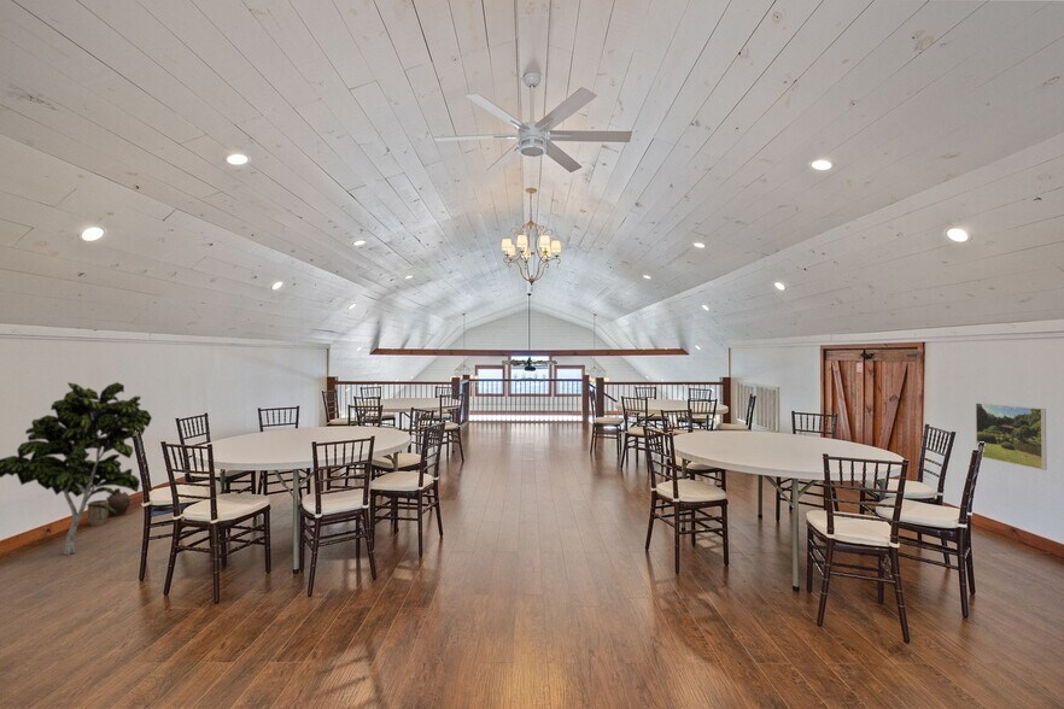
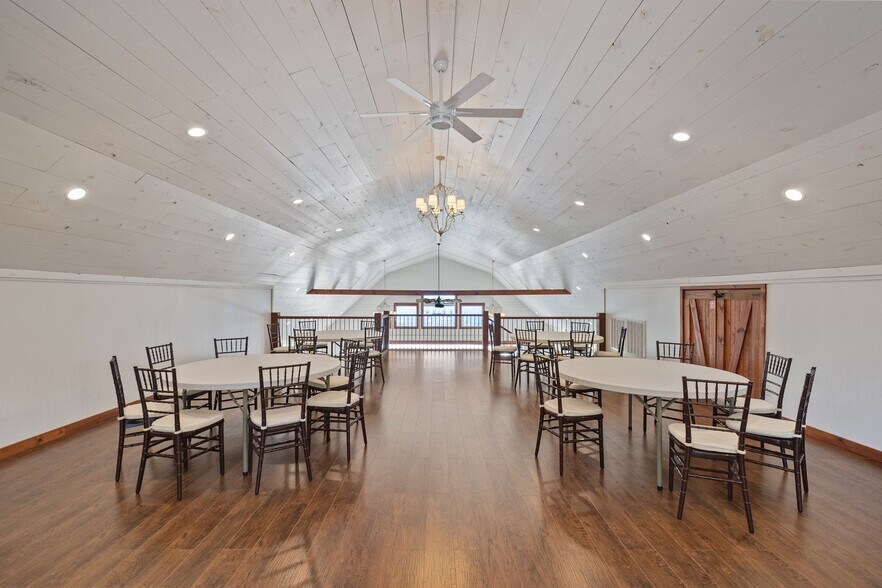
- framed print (1009, 434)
- indoor plant (75, 464)
- plant pot (98, 512)
- ceramic jug (117, 502)
